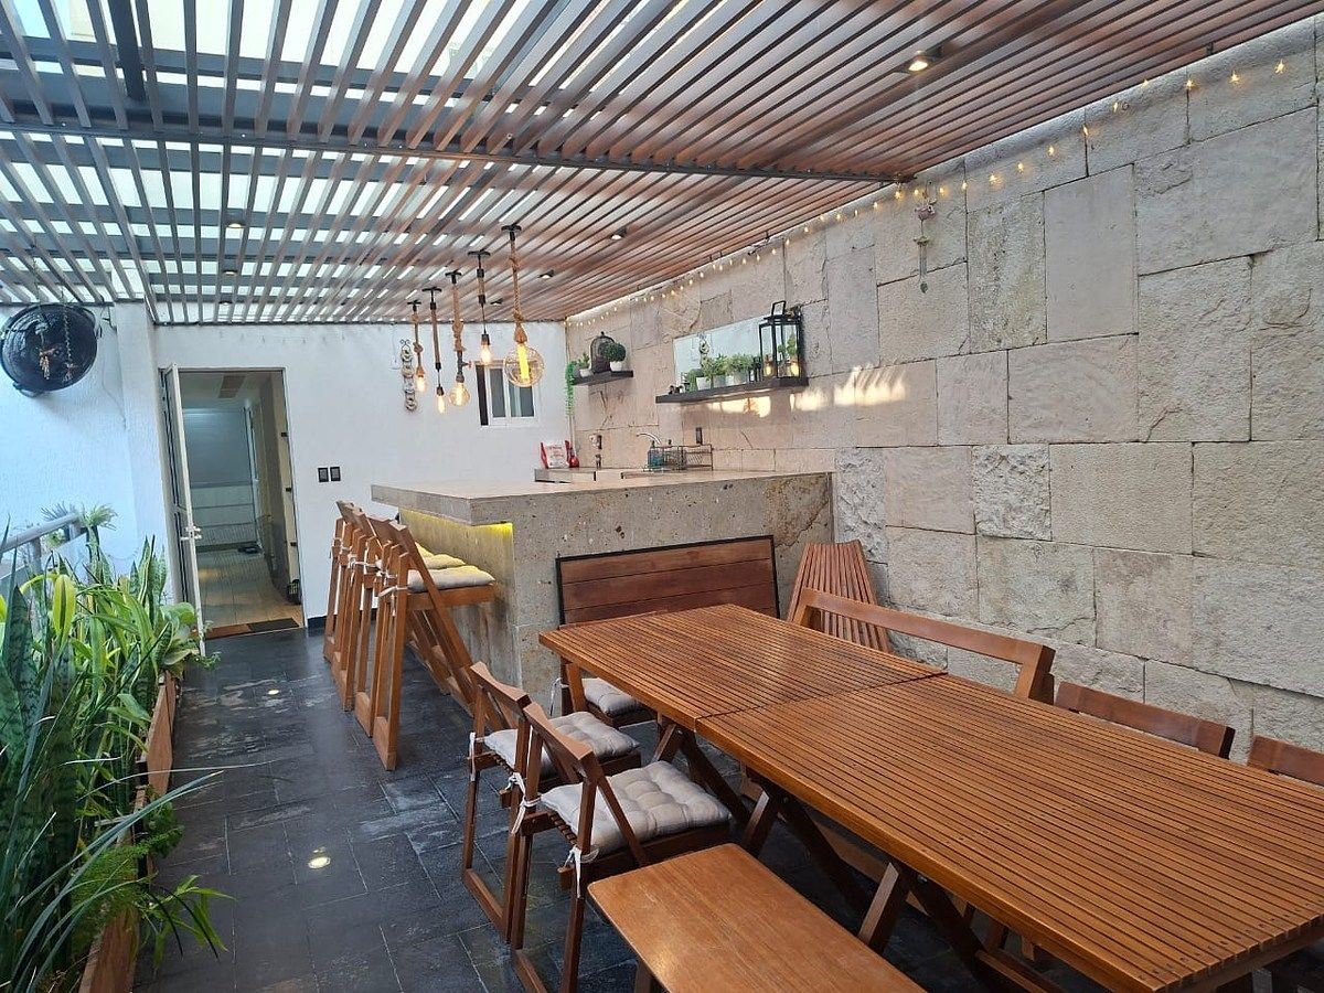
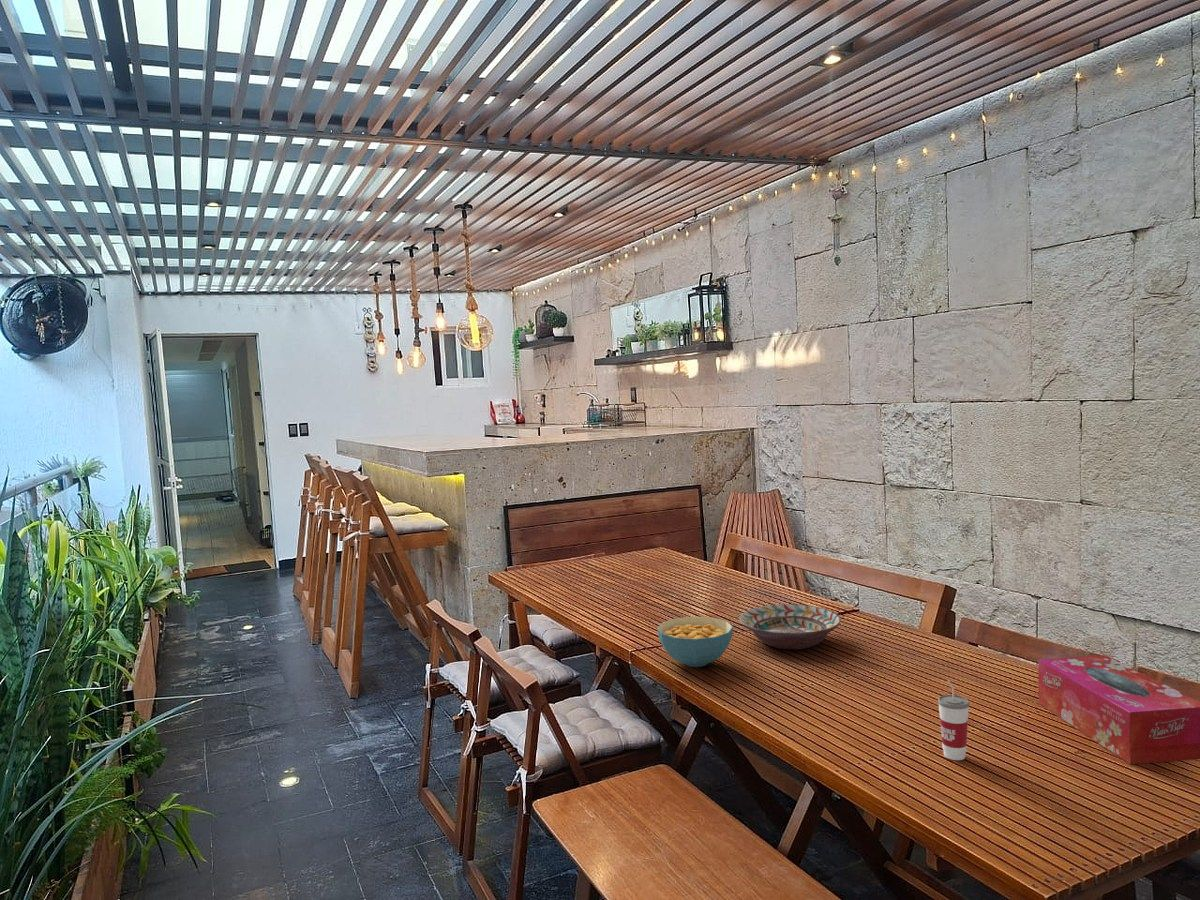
+ decorative bowl (790, 629)
+ cup (953, 718)
+ cereal bowl (695, 645)
+ tissue box (1116, 704)
